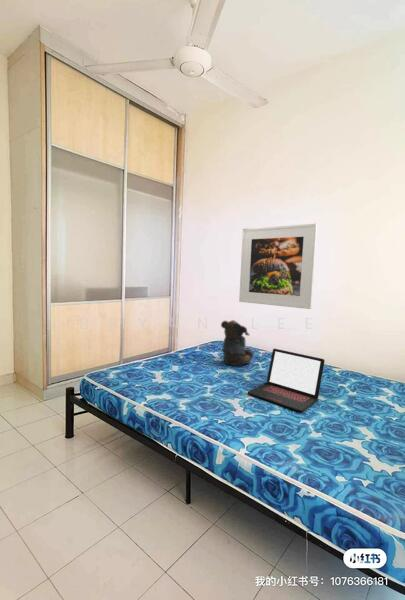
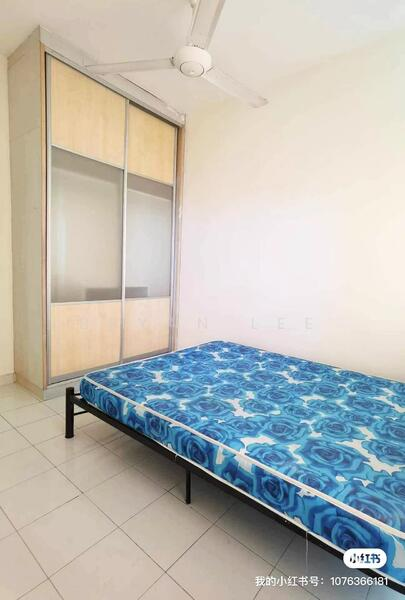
- laptop (285, 376)
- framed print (274, 266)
- teddy bear (234, 341)
